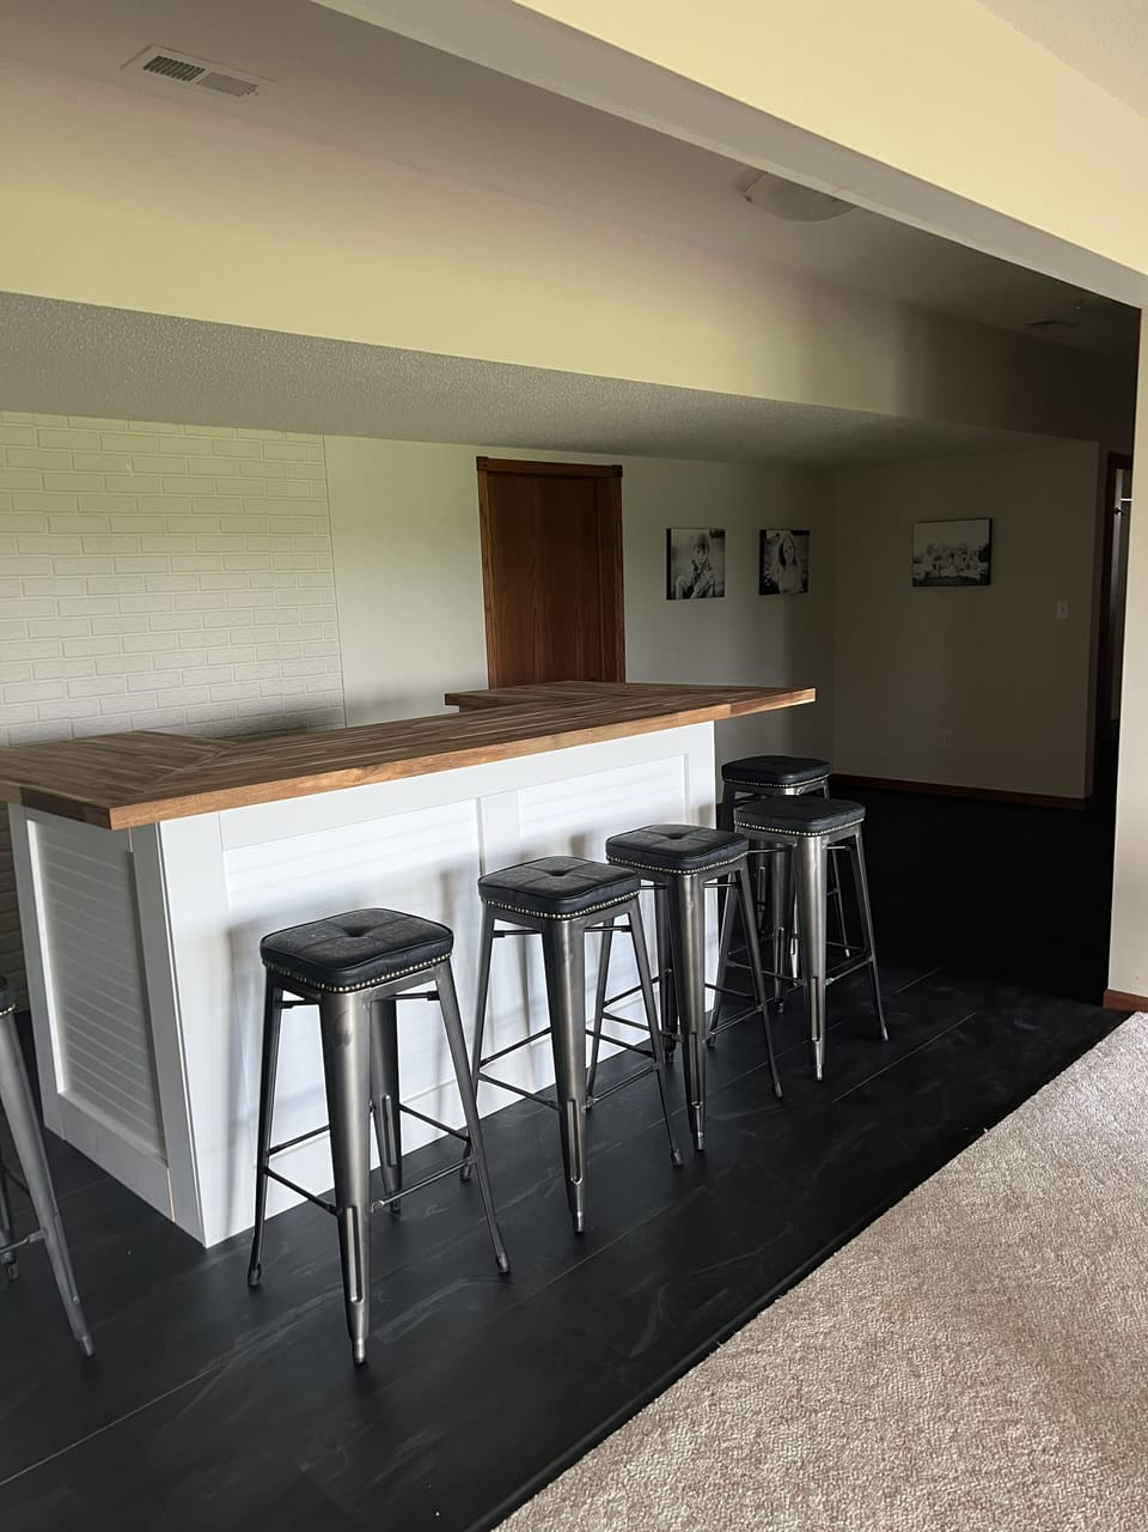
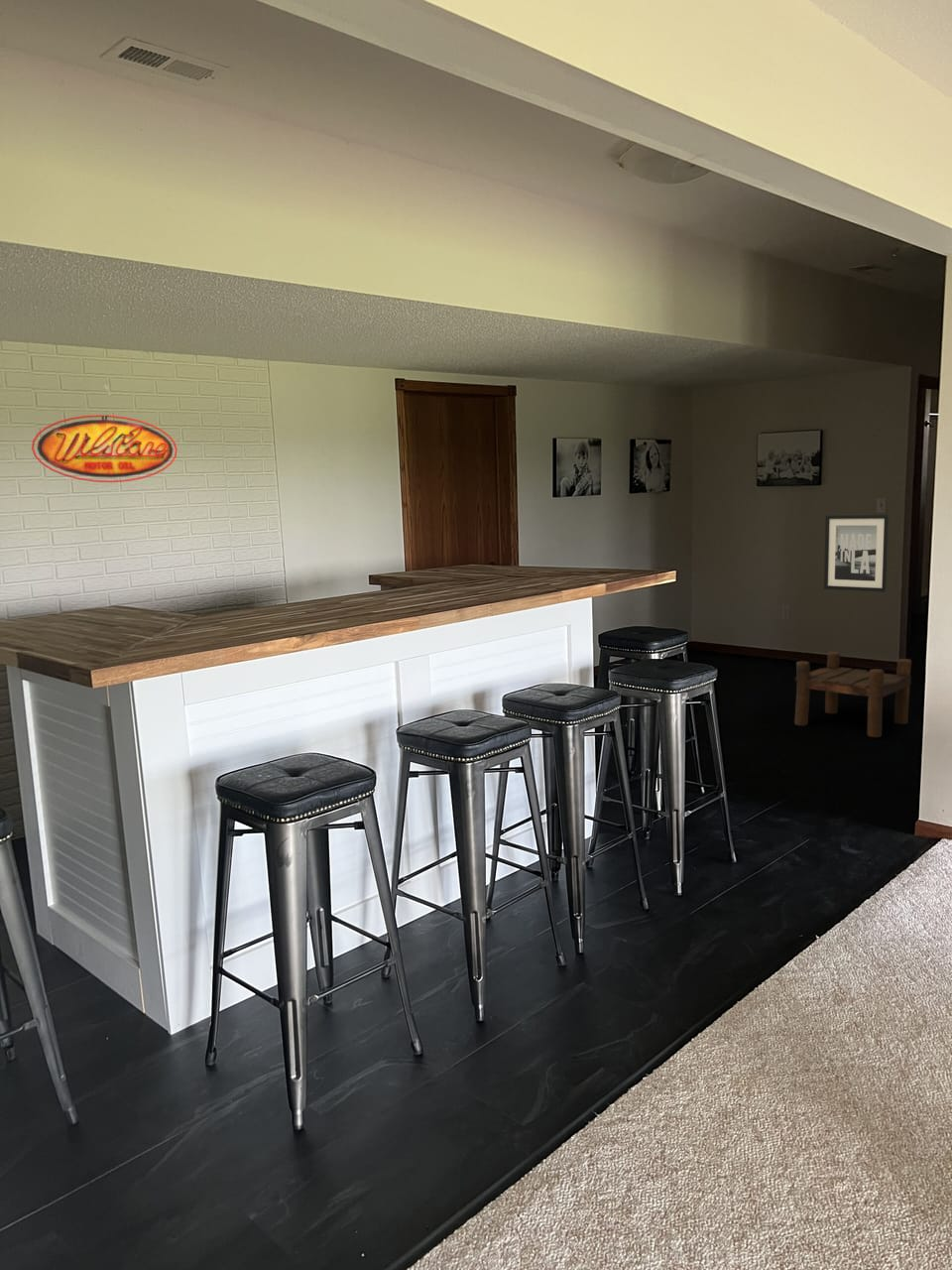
+ neon sign (108, 448)
+ wall art (855, 553)
+ stool (852, 692)
